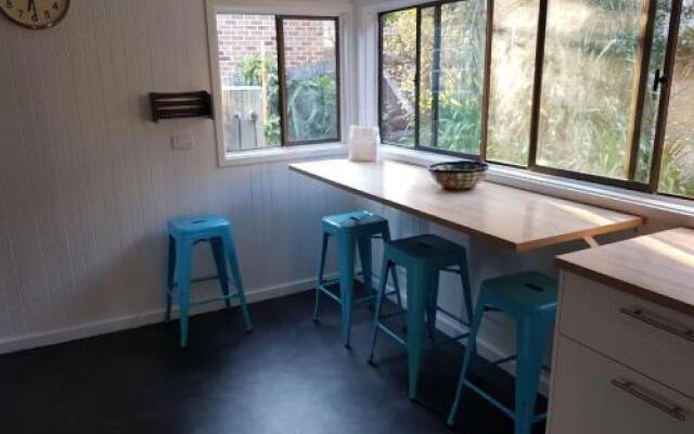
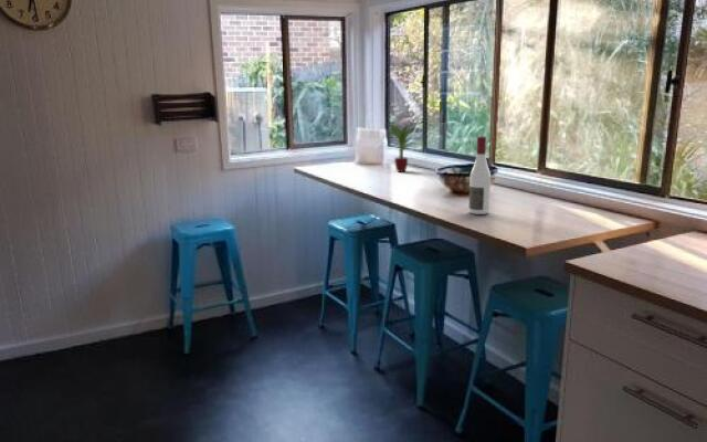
+ potted plant (399, 147)
+ alcohol (479, 175)
